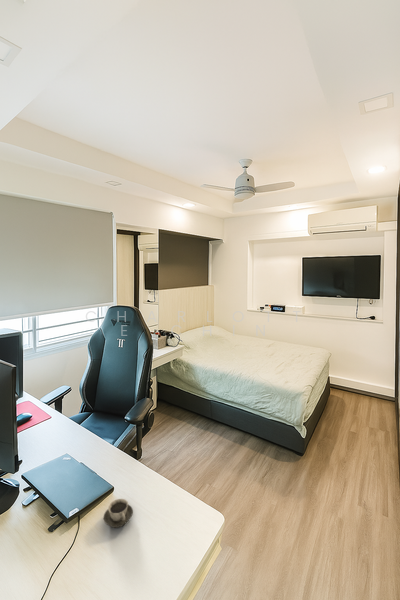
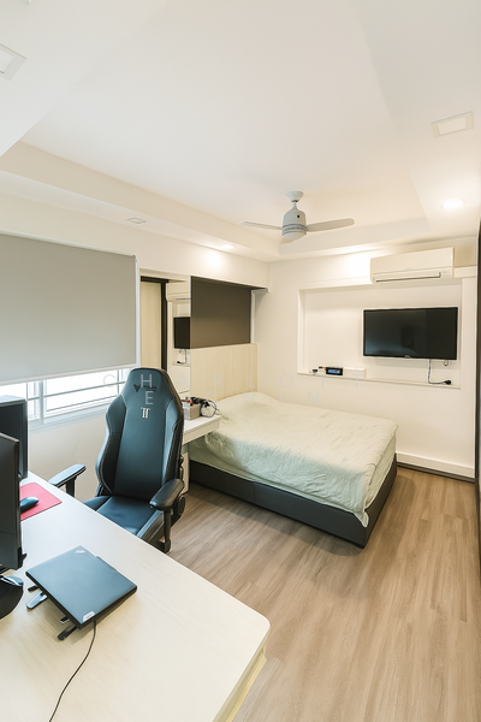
- cup (118, 513)
